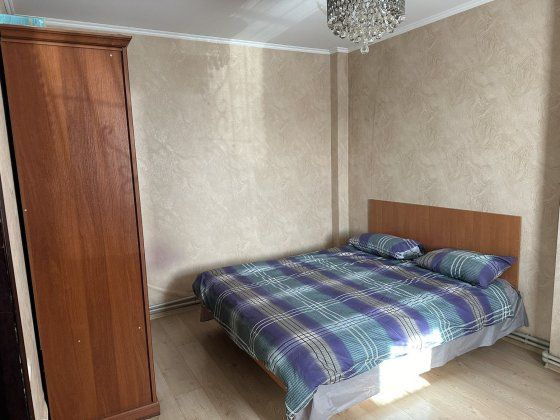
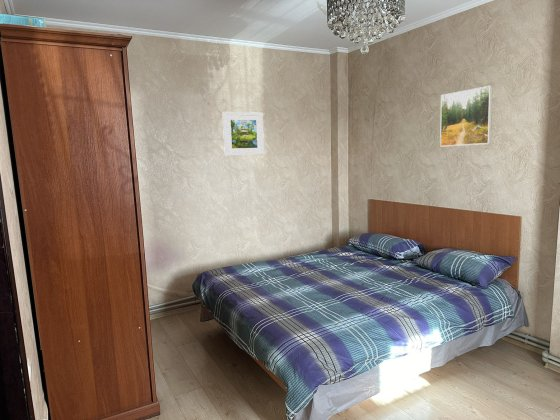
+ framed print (464, 118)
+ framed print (244, 134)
